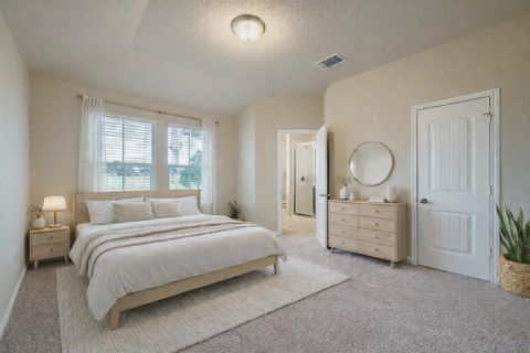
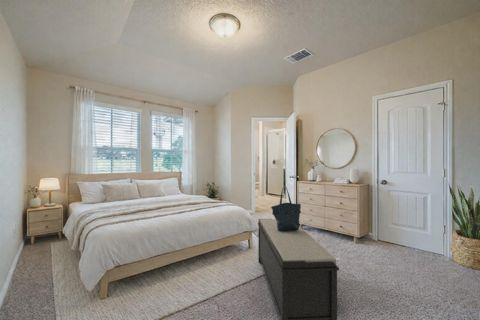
+ bench (287, 261)
+ tote bag (285, 208)
